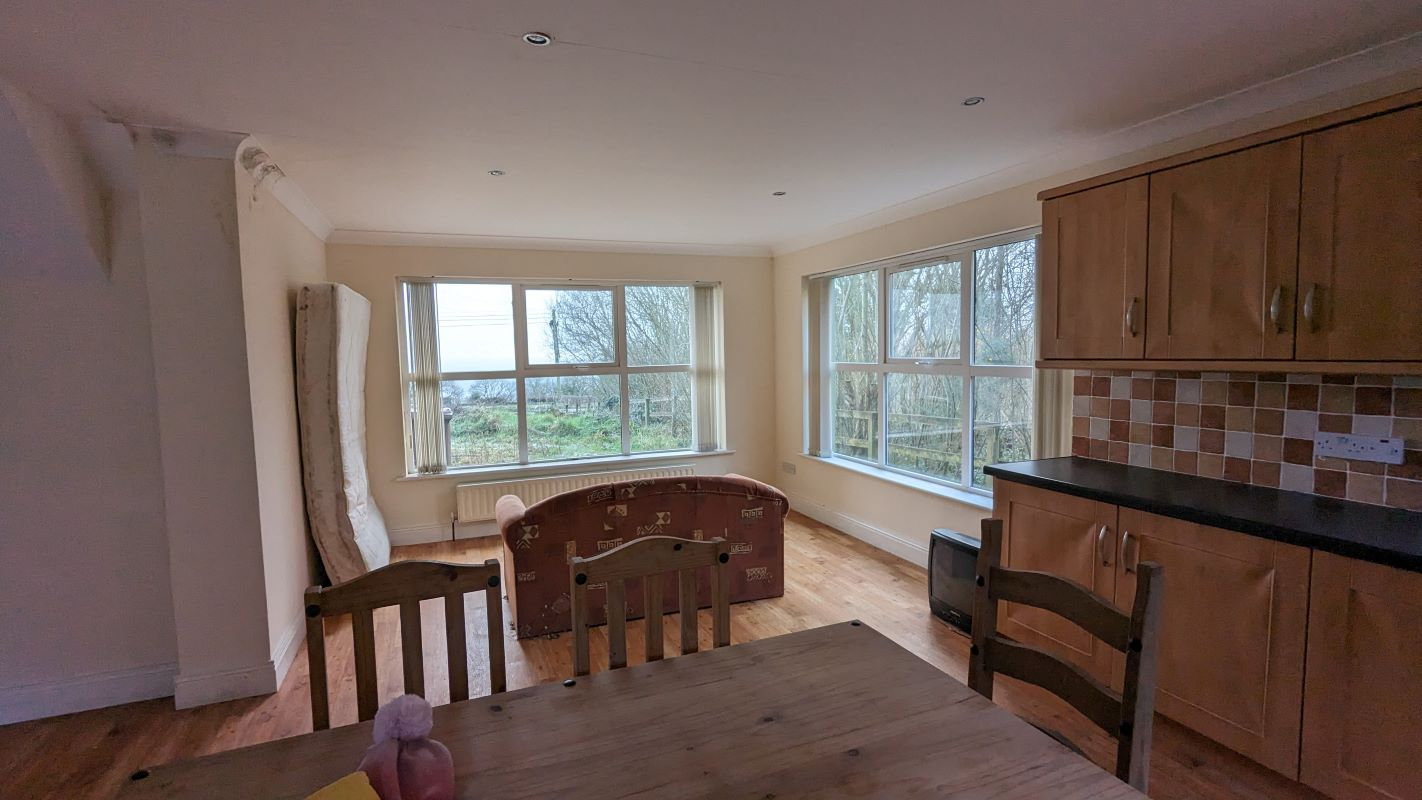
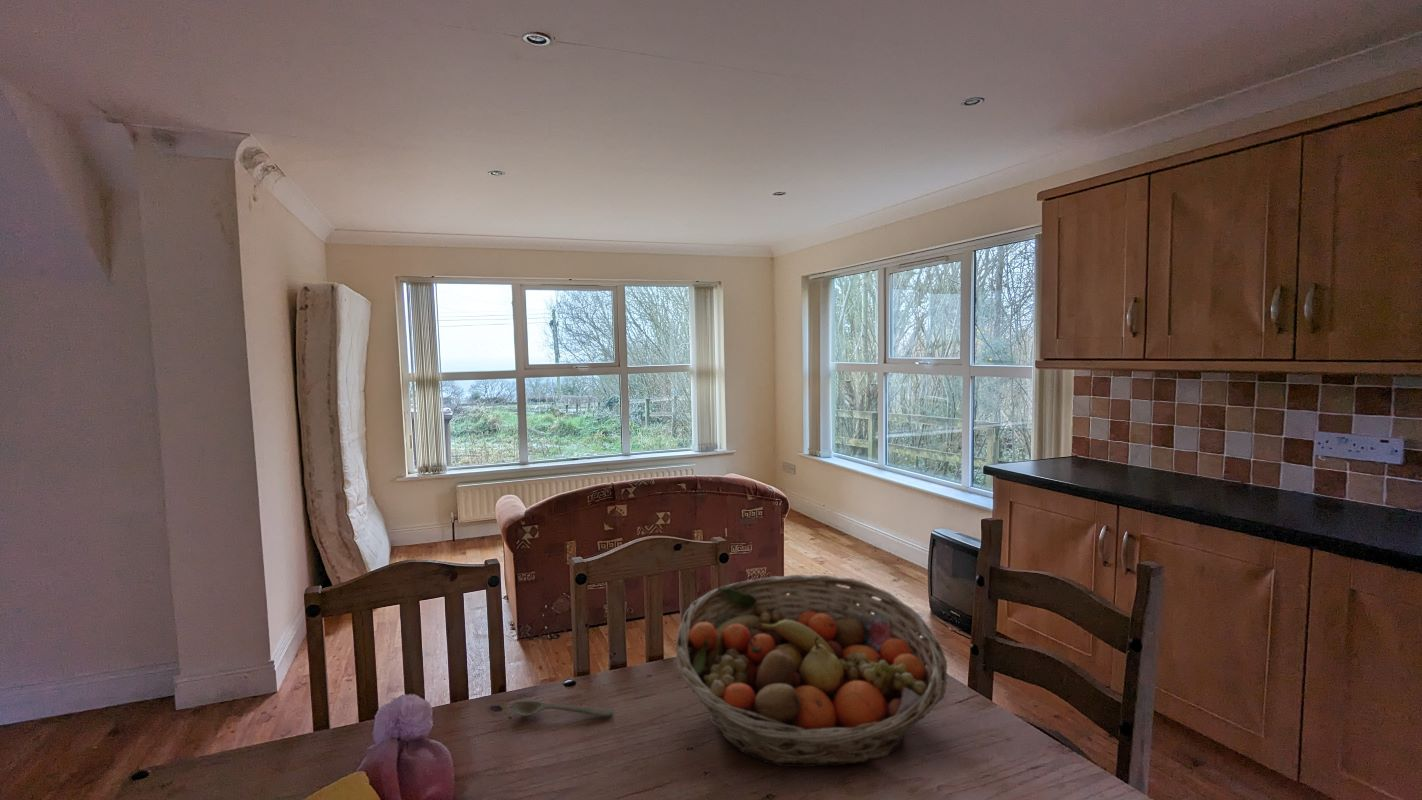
+ spoon (562, 709)
+ fruit basket (806, 661)
